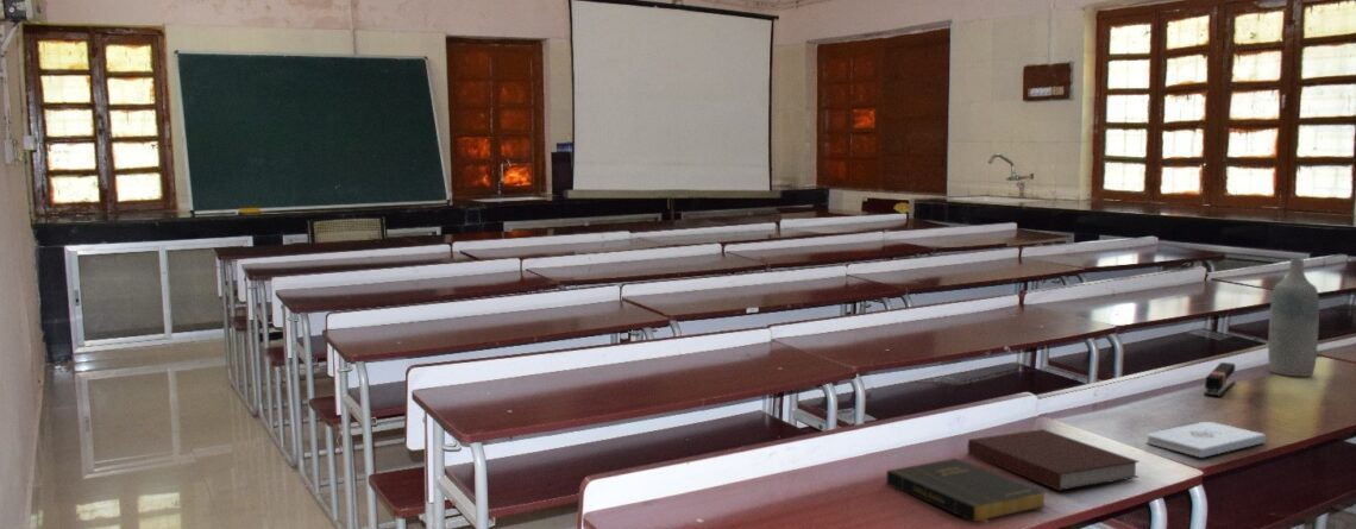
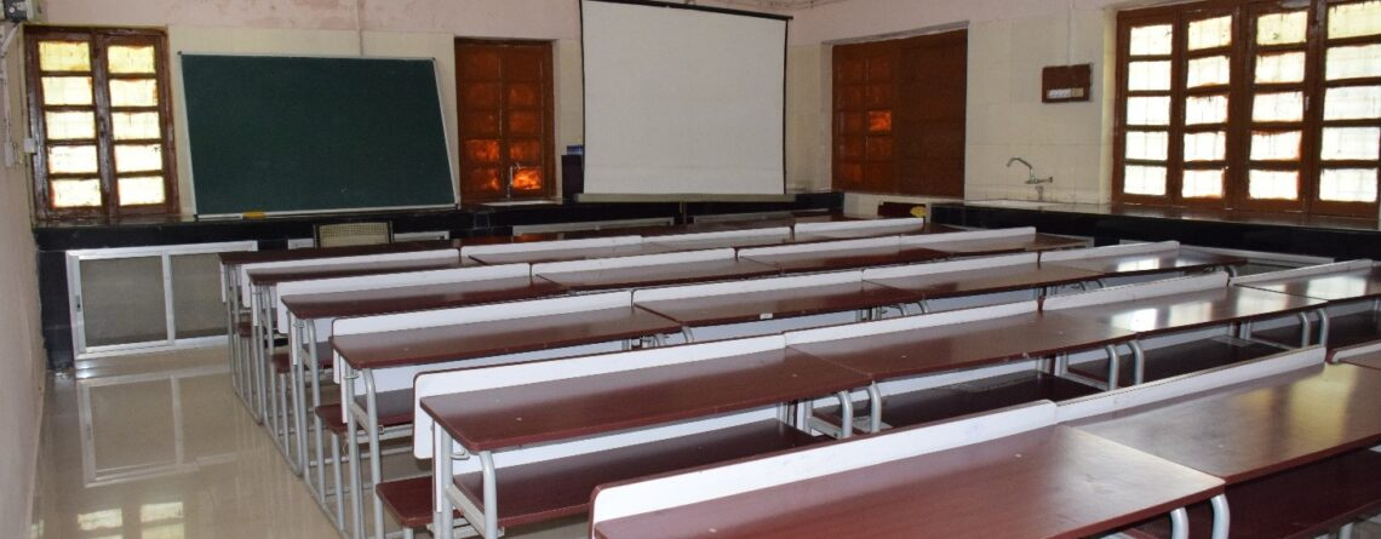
- bottle (1293, 315)
- stapler (1219, 378)
- notepad (1204, 437)
- notebook (1049, 458)
- book (966, 489)
